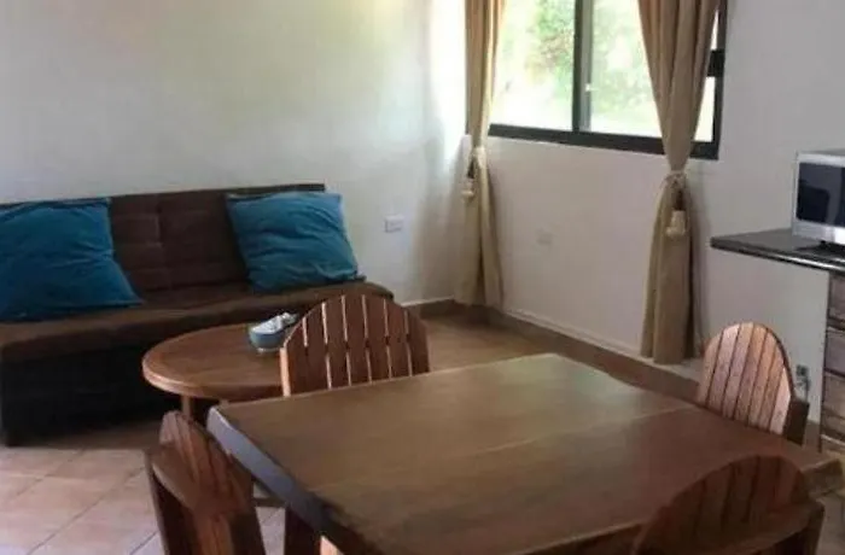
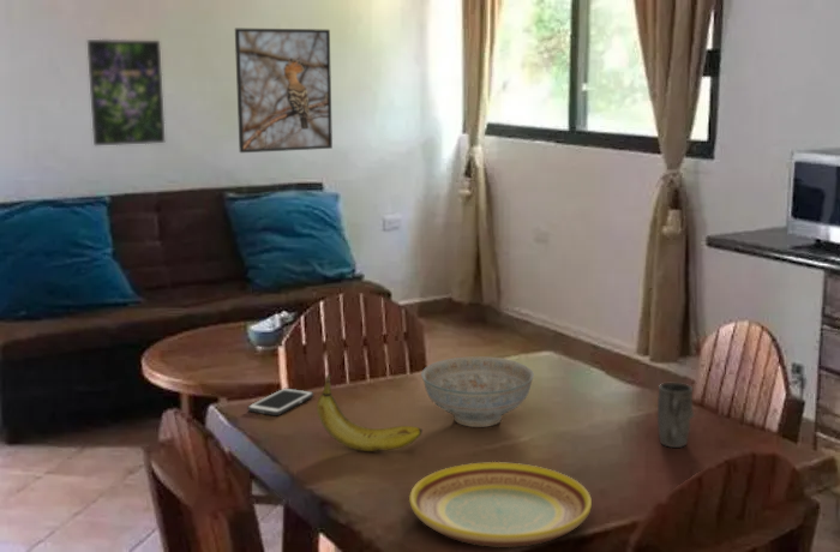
+ mug (674, 413)
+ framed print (284, 90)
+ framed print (126, 92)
+ fruit (366, 427)
+ decorative bowl (476, 395)
+ cell phone (281, 401)
+ plate (499, 506)
